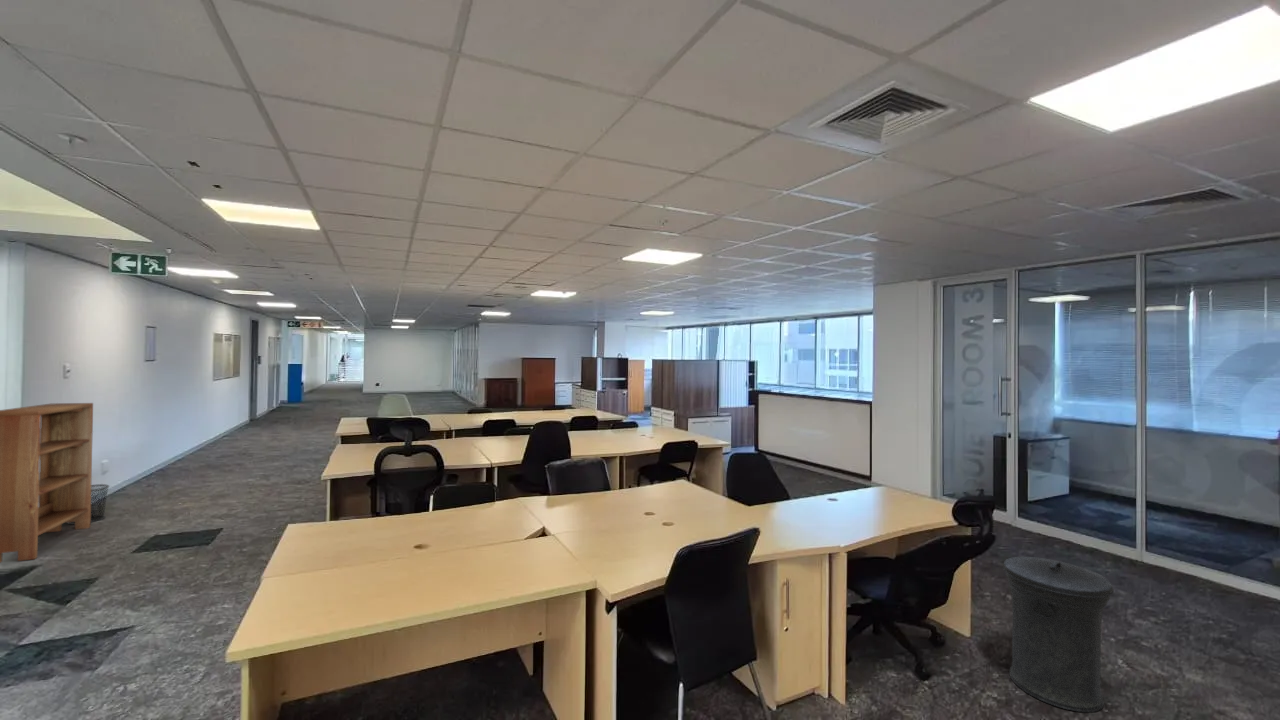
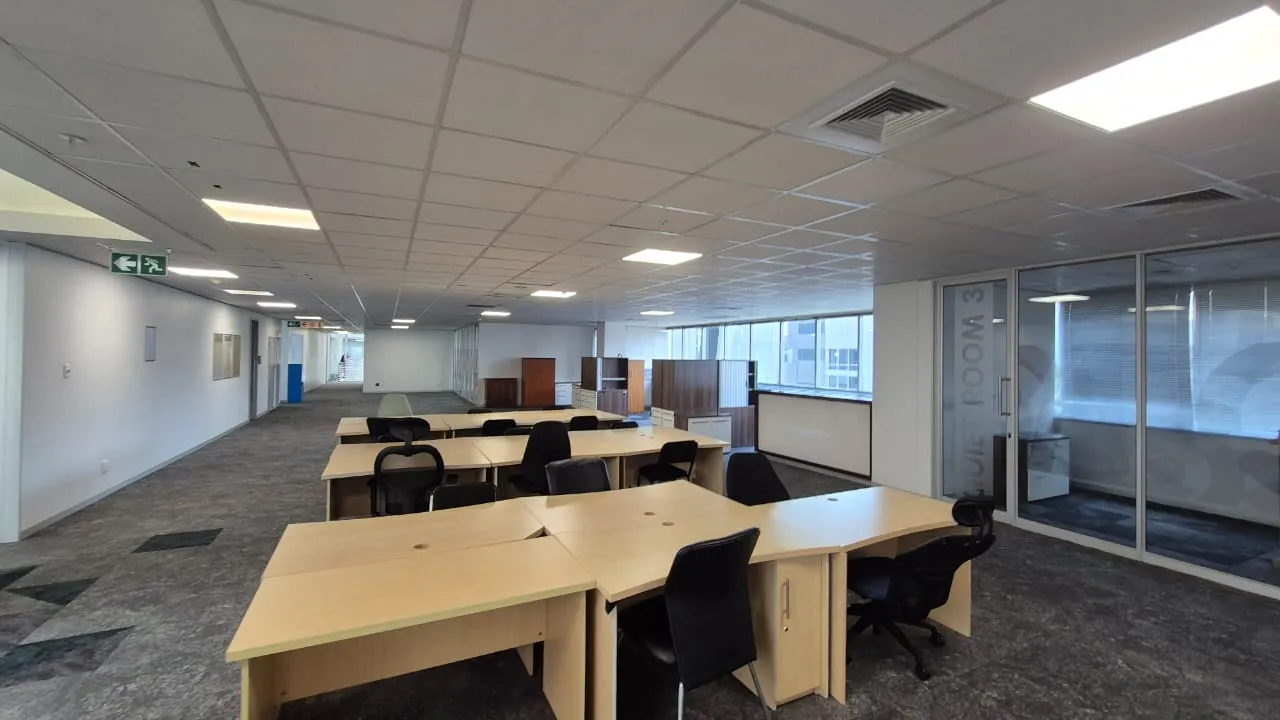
- bookshelf (43, 475)
- trash can (1054, 624)
- waste bin (91, 504)
